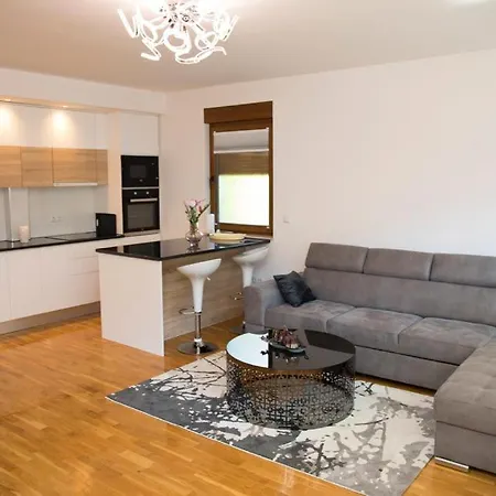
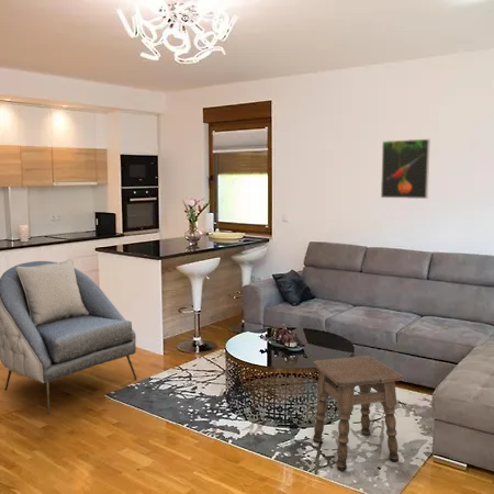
+ armchair (61, 325)
+ side table (352, 409)
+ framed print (404, 169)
